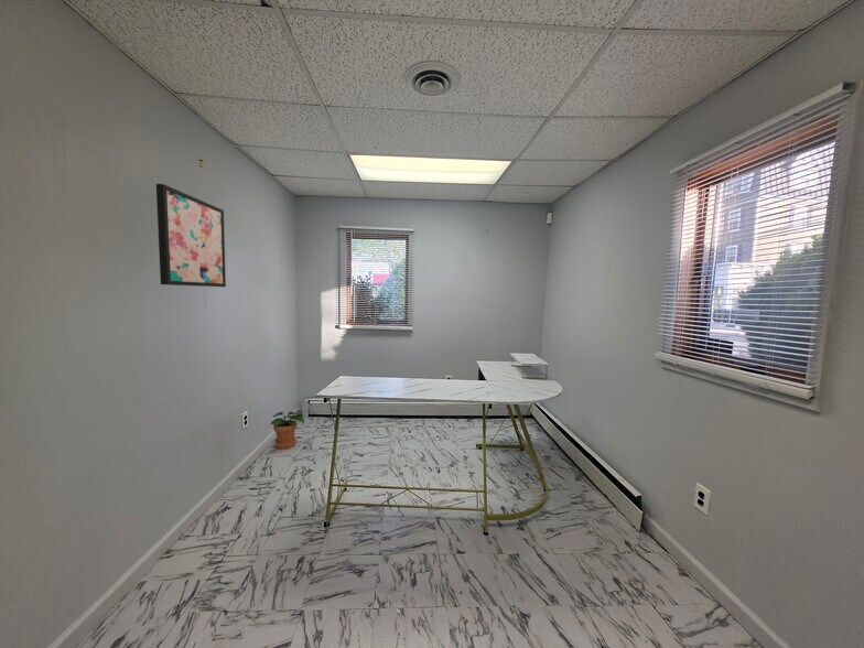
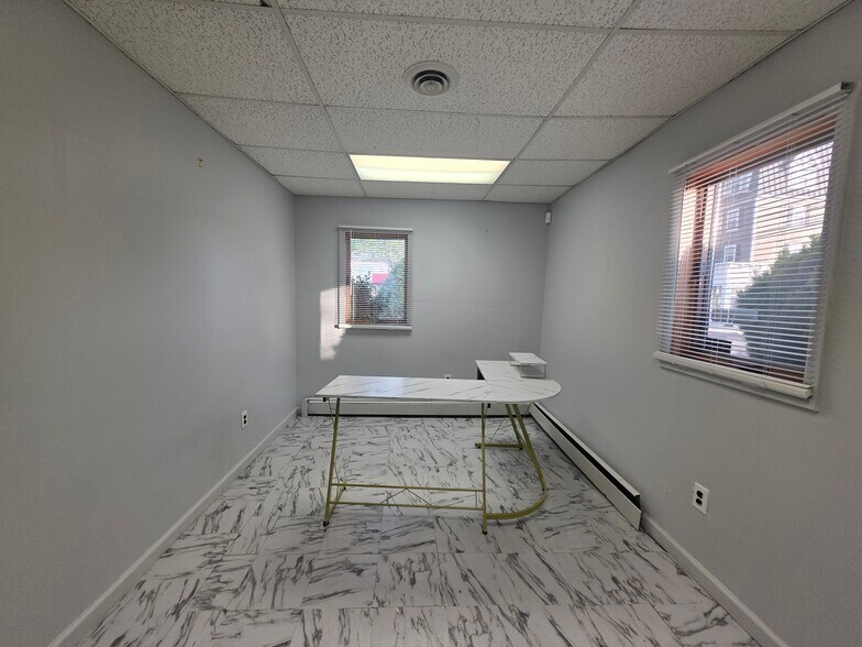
- wall art (195, 242)
- potted plant (287, 430)
